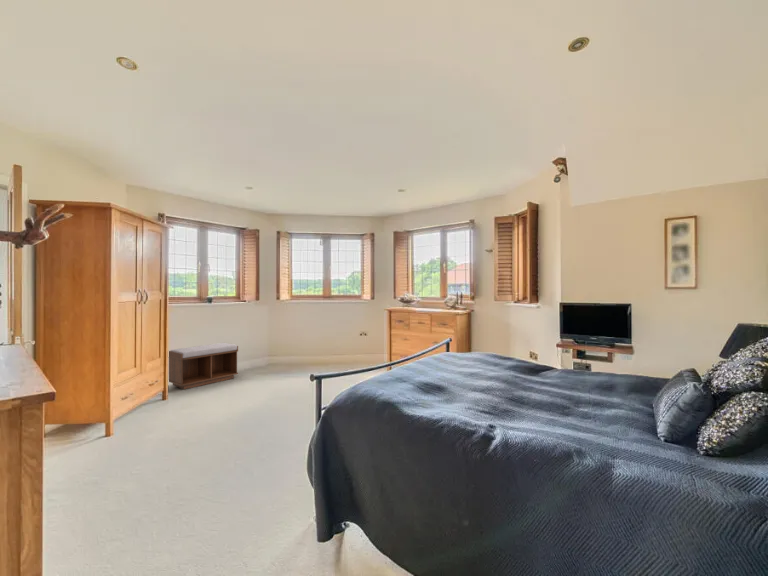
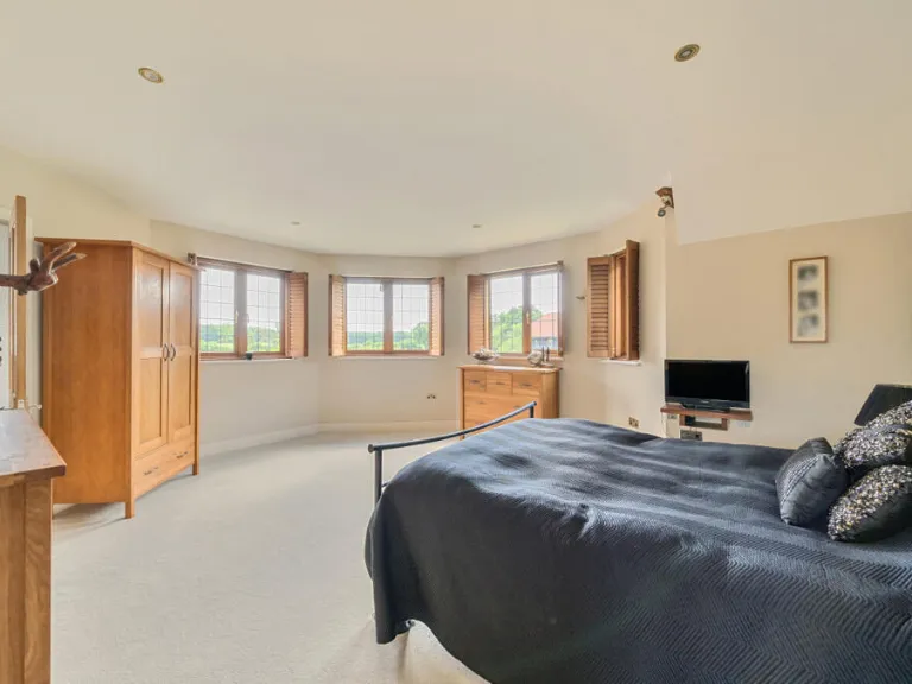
- bench (204, 363)
